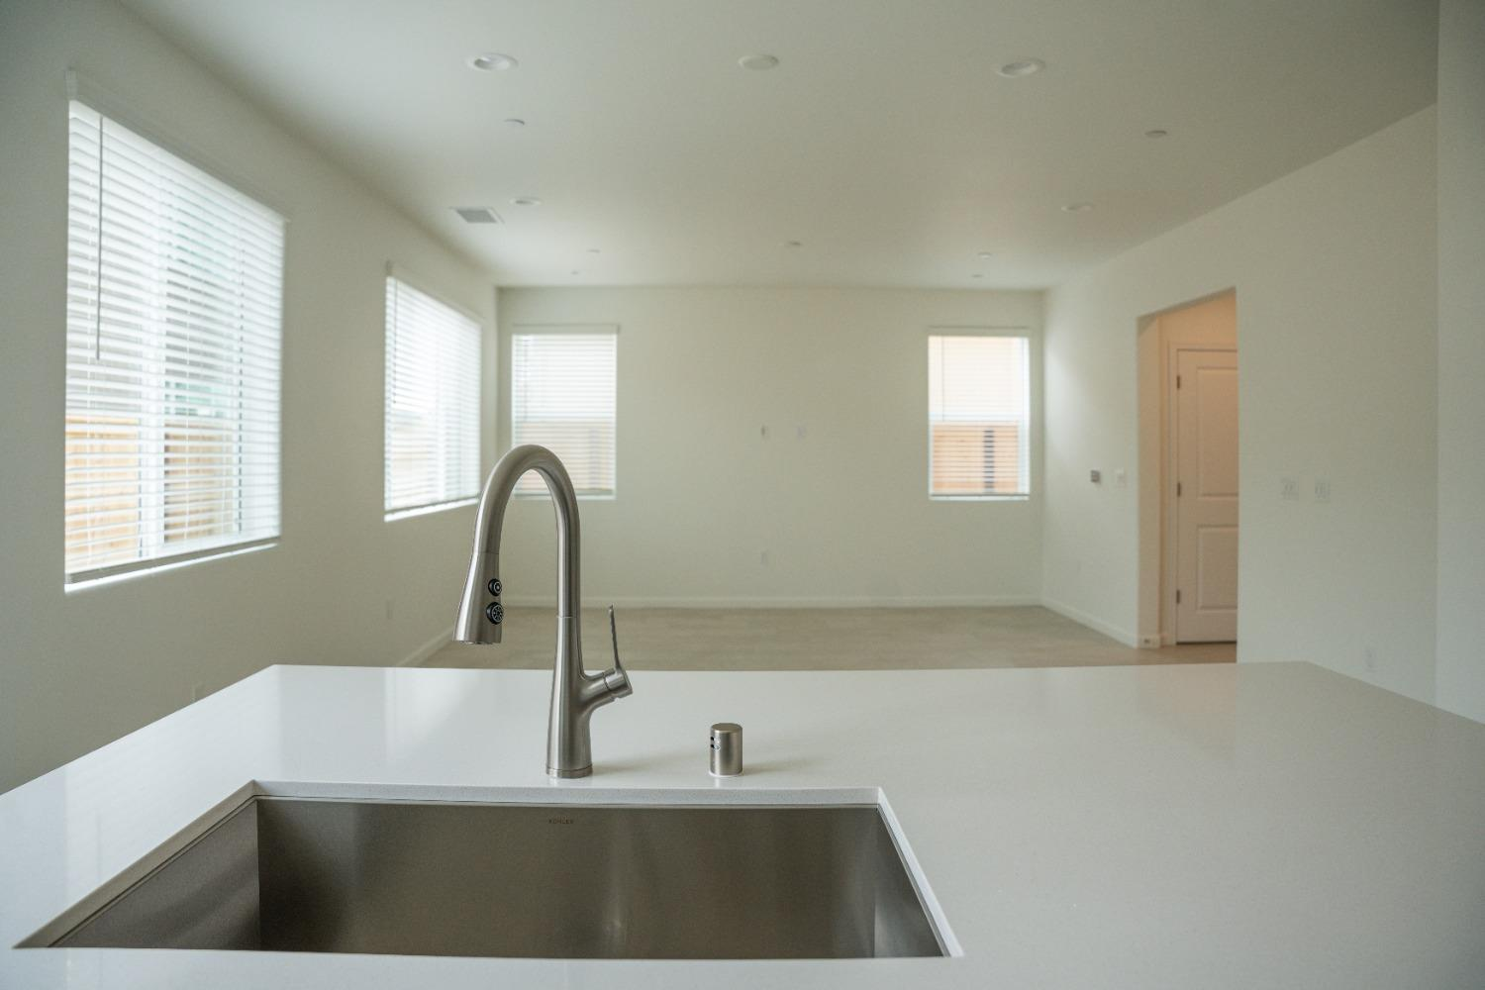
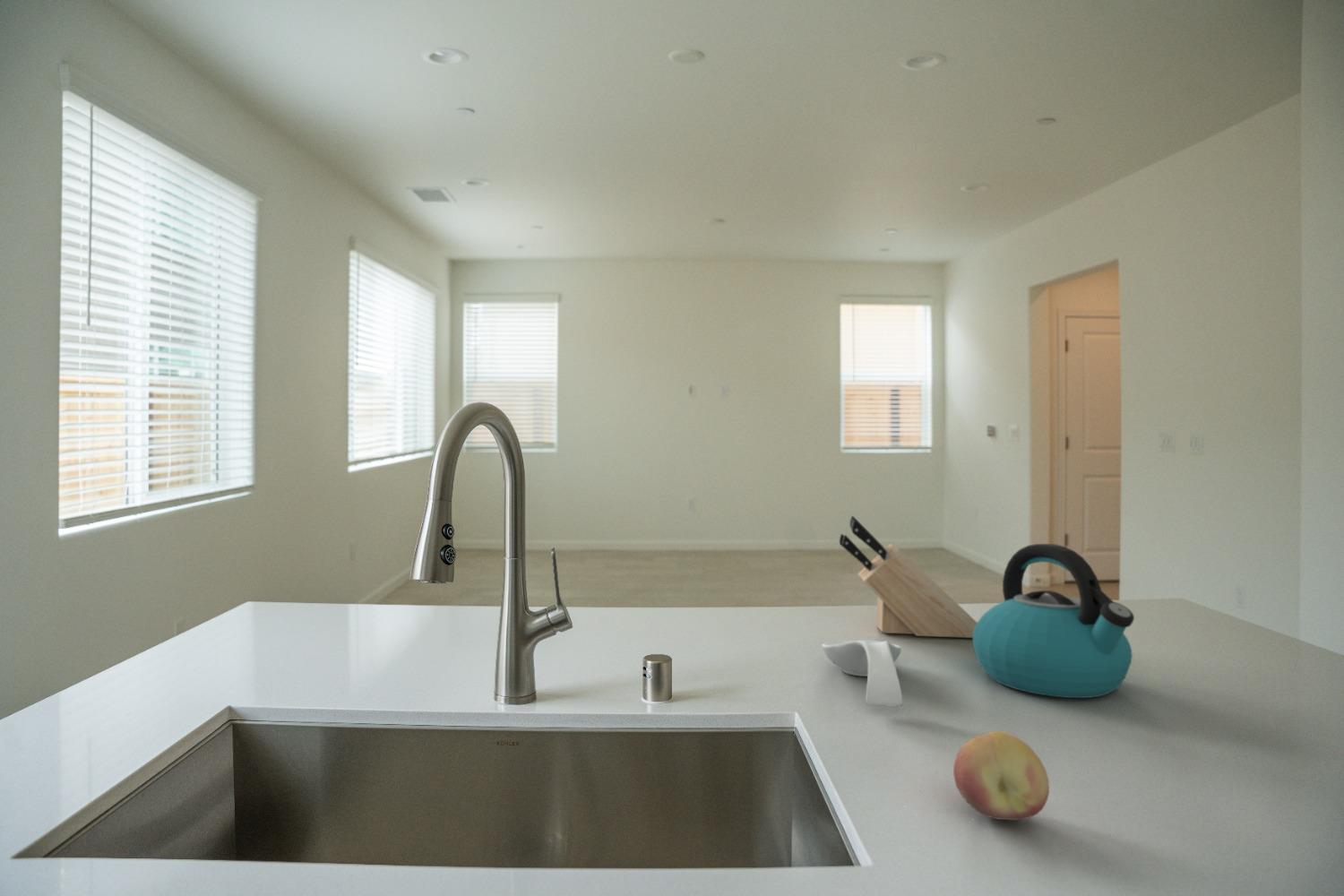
+ knife block (910, 574)
+ kettle (1057, 615)
+ spoon rest (868, 657)
+ fruit (999, 773)
